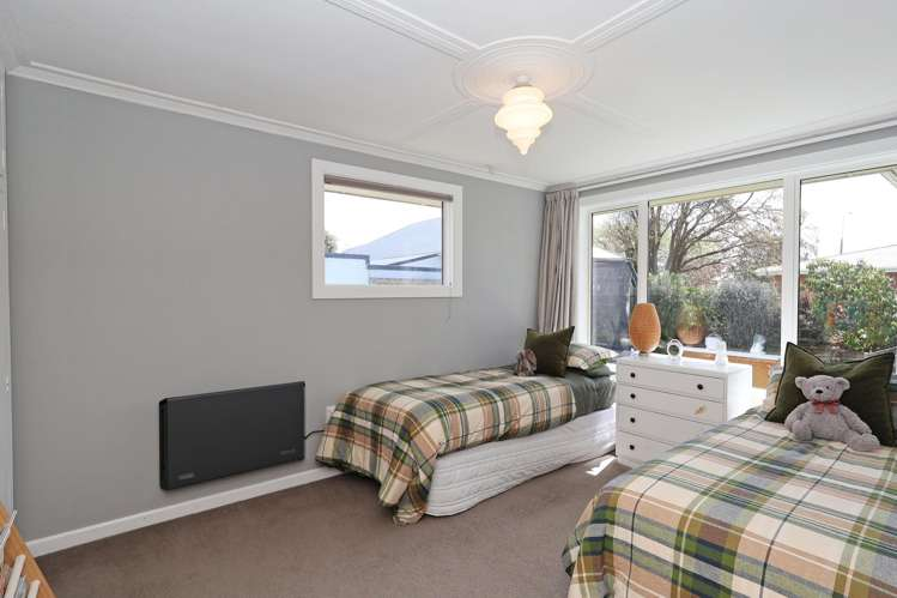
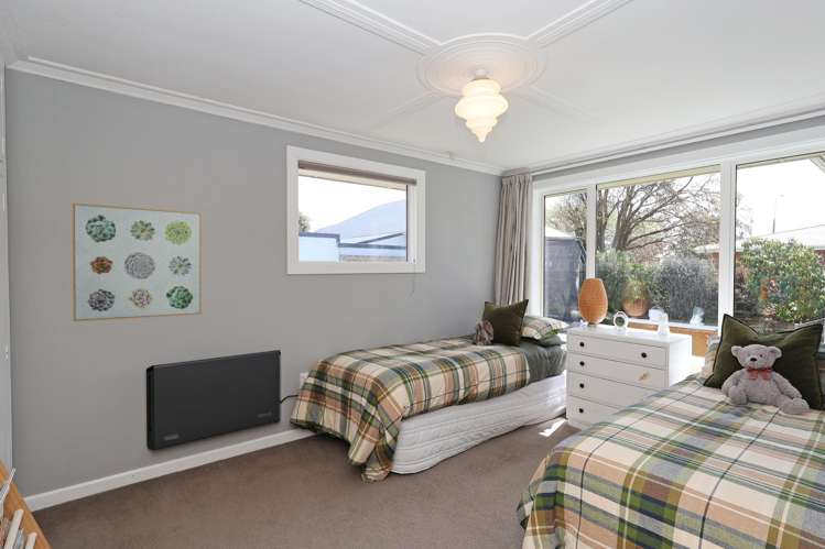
+ wall art (142, 263)
